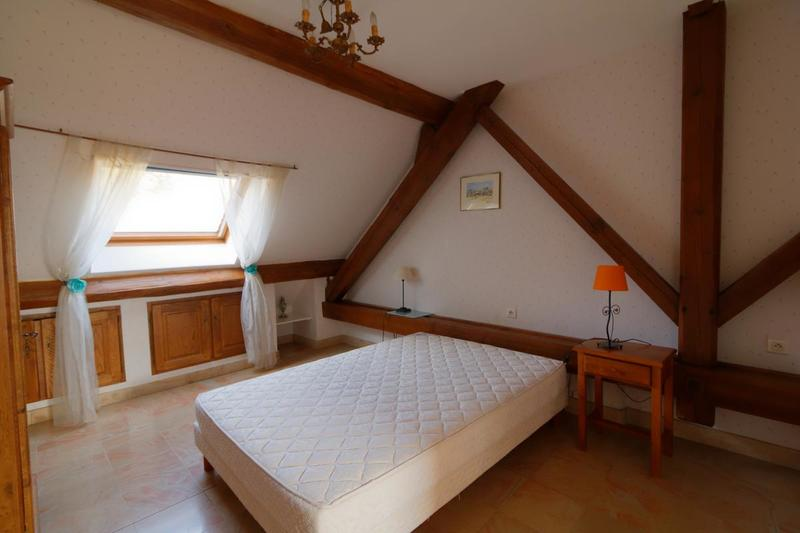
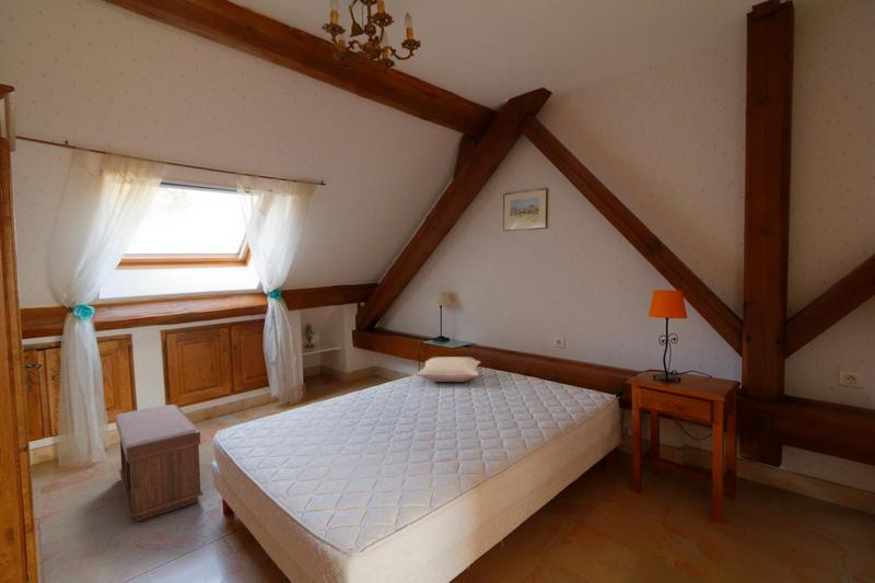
+ pillow (450, 369)
+ bench (155, 455)
